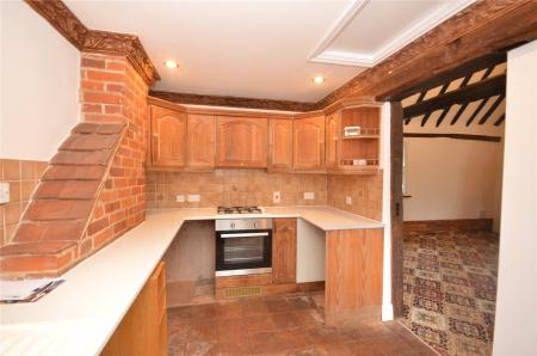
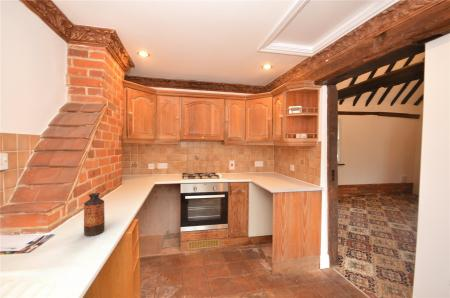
+ bottle (94, 212)
